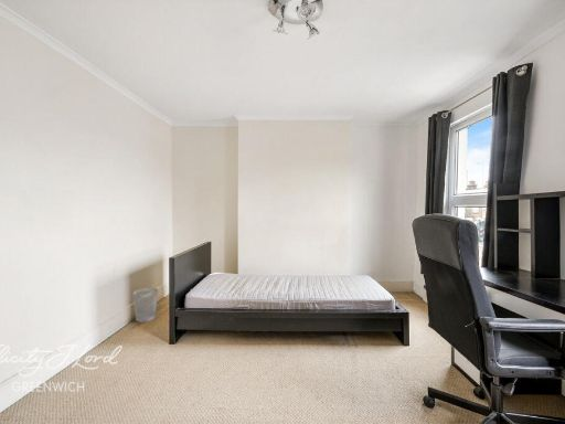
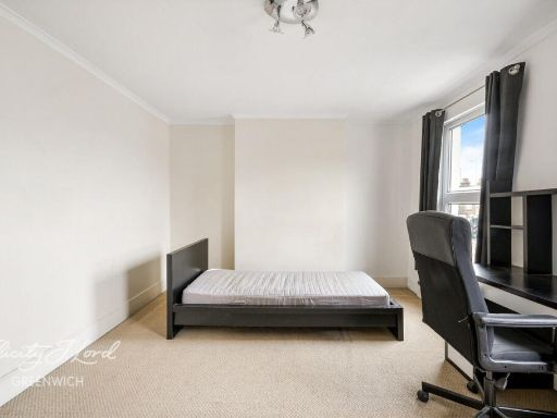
- wastebasket (146, 305)
